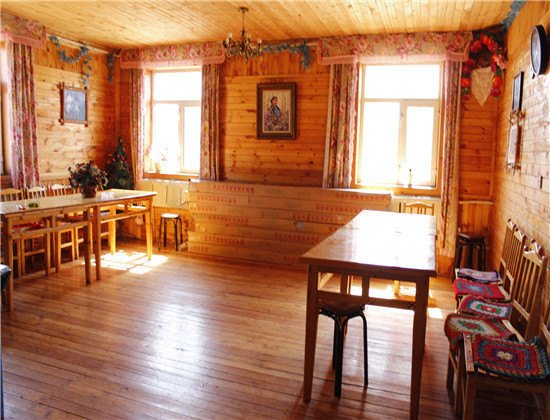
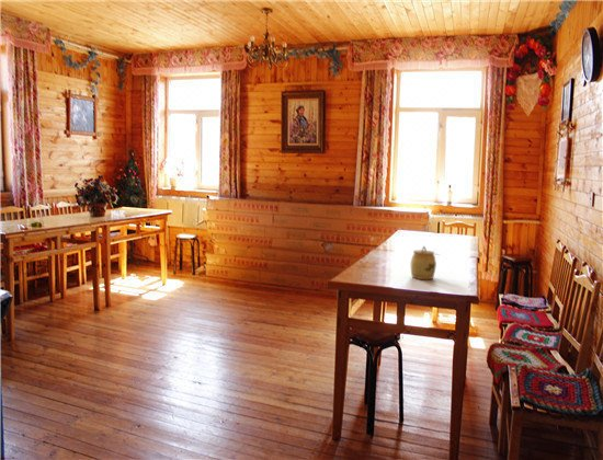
+ jar (423, 262)
